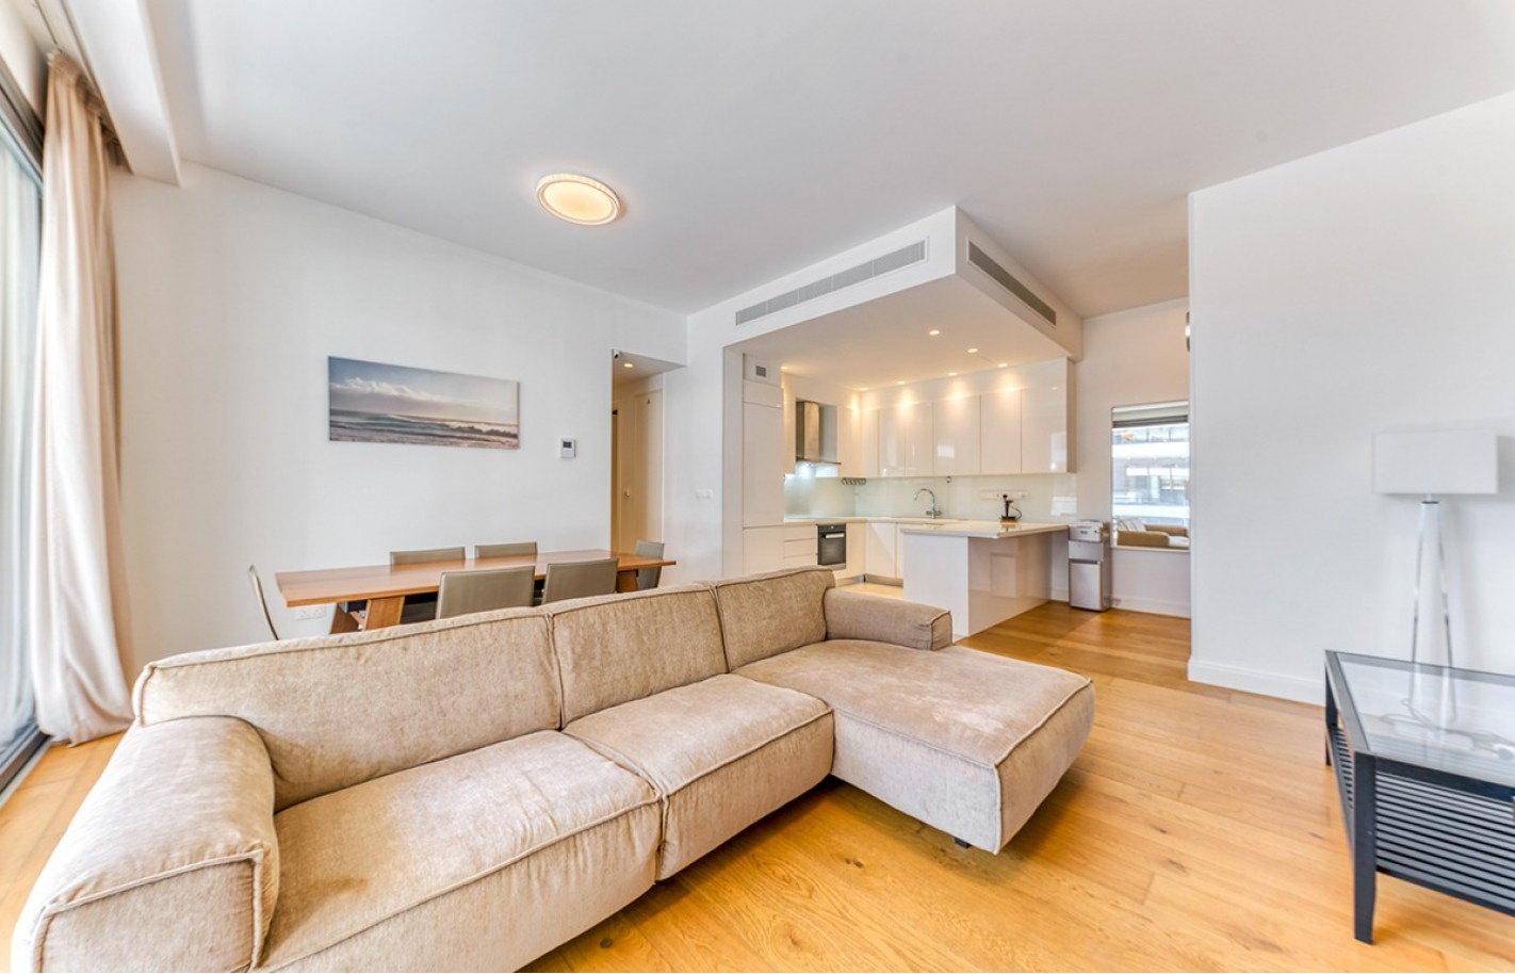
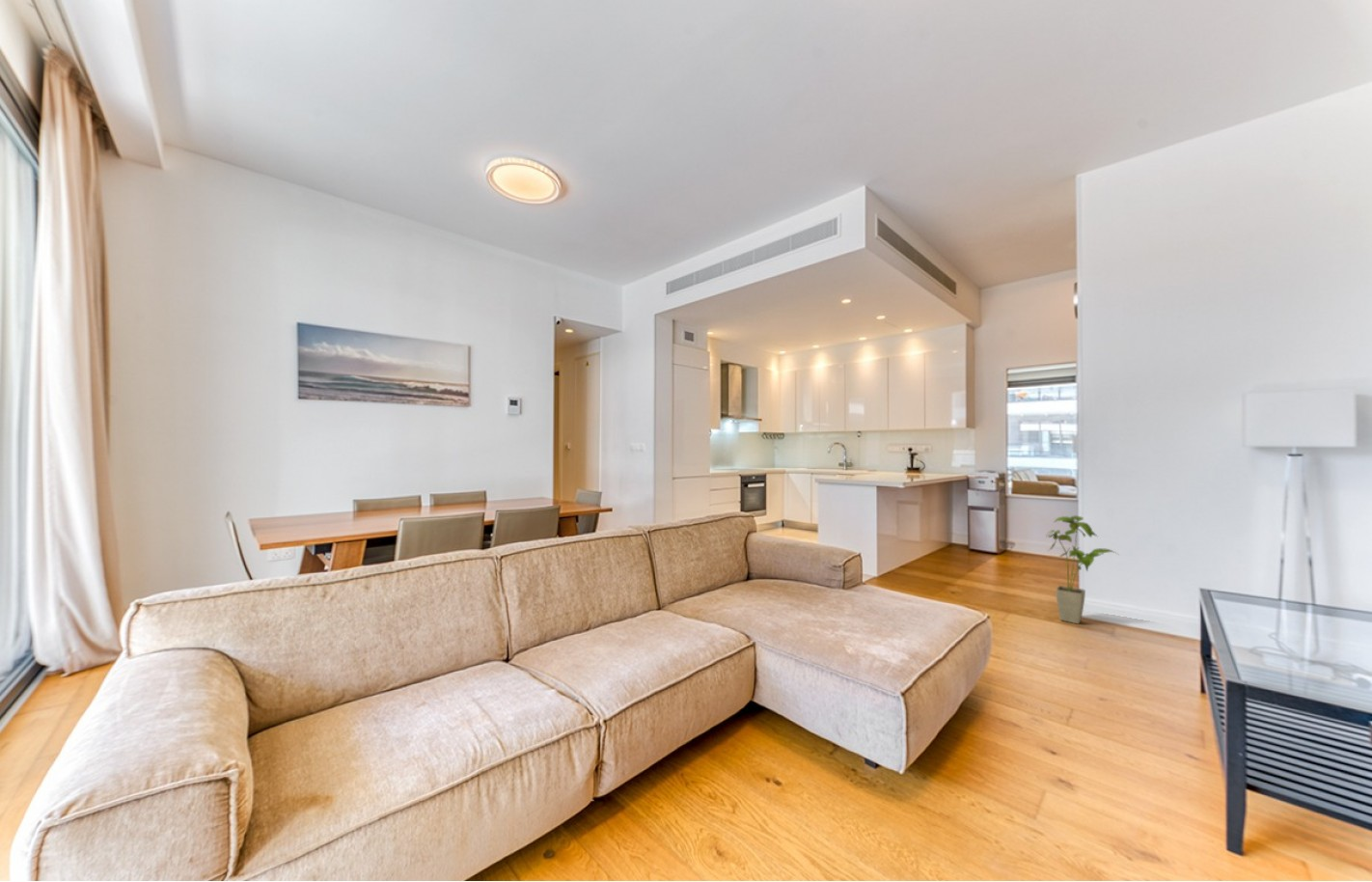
+ house plant (1080, 569)
